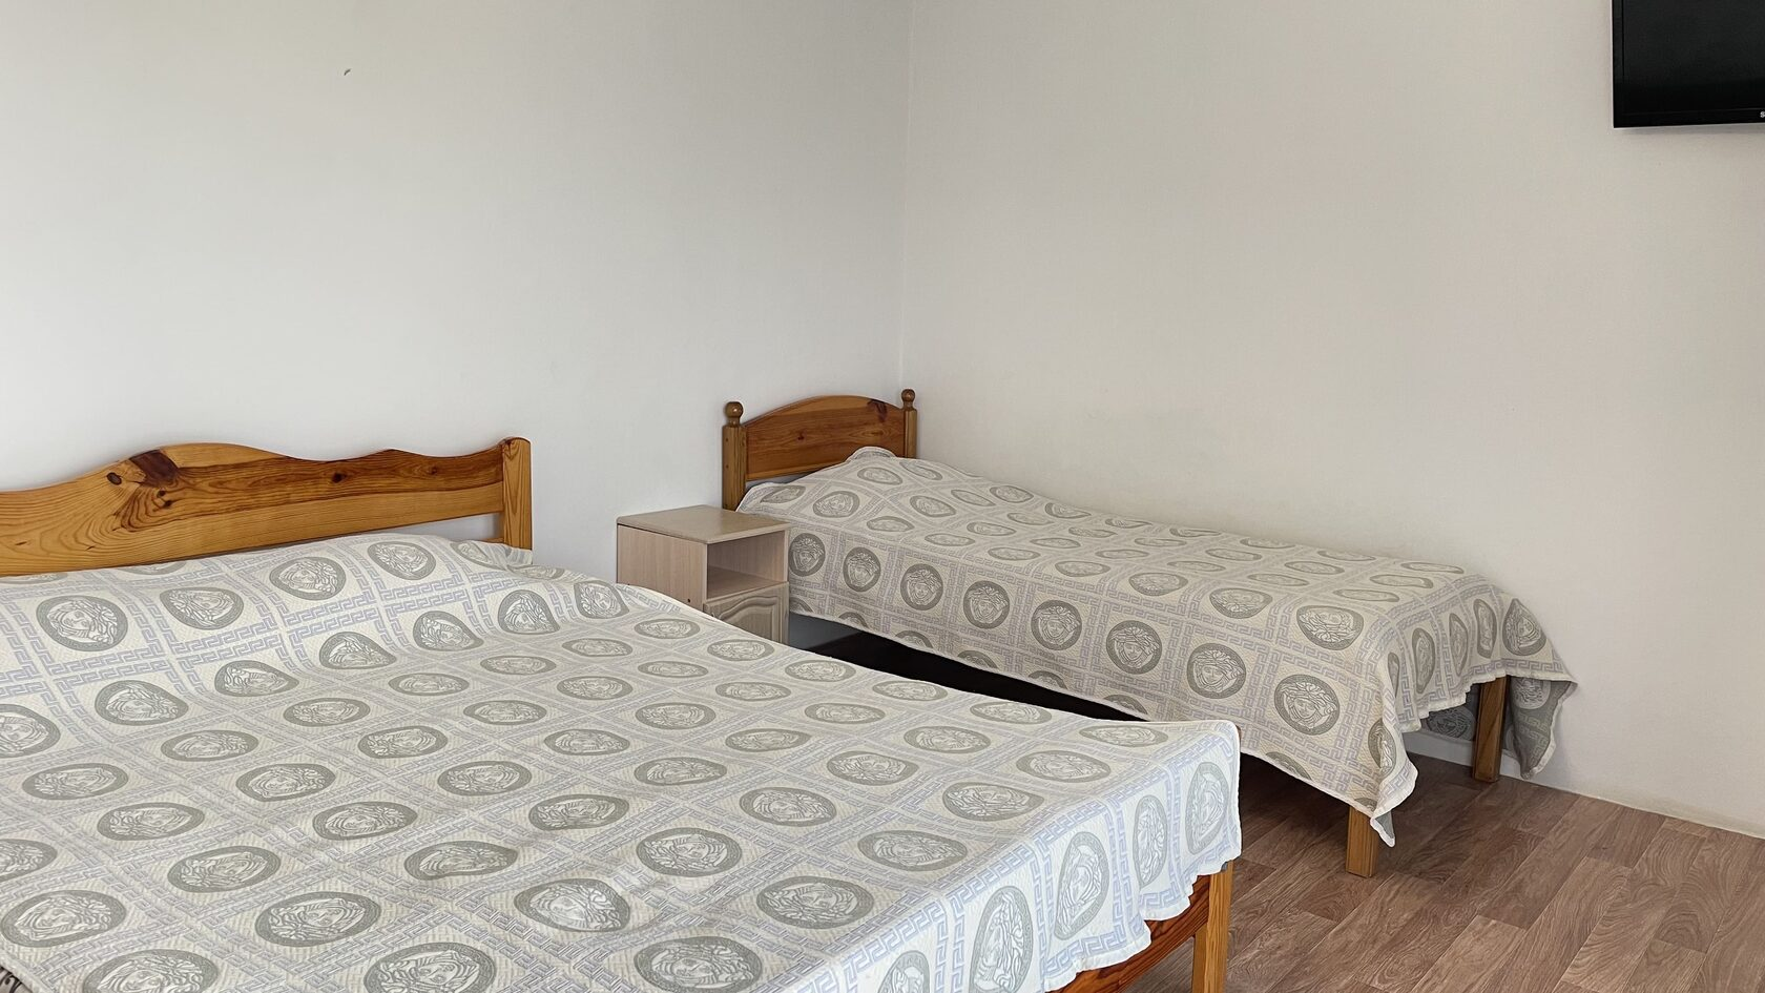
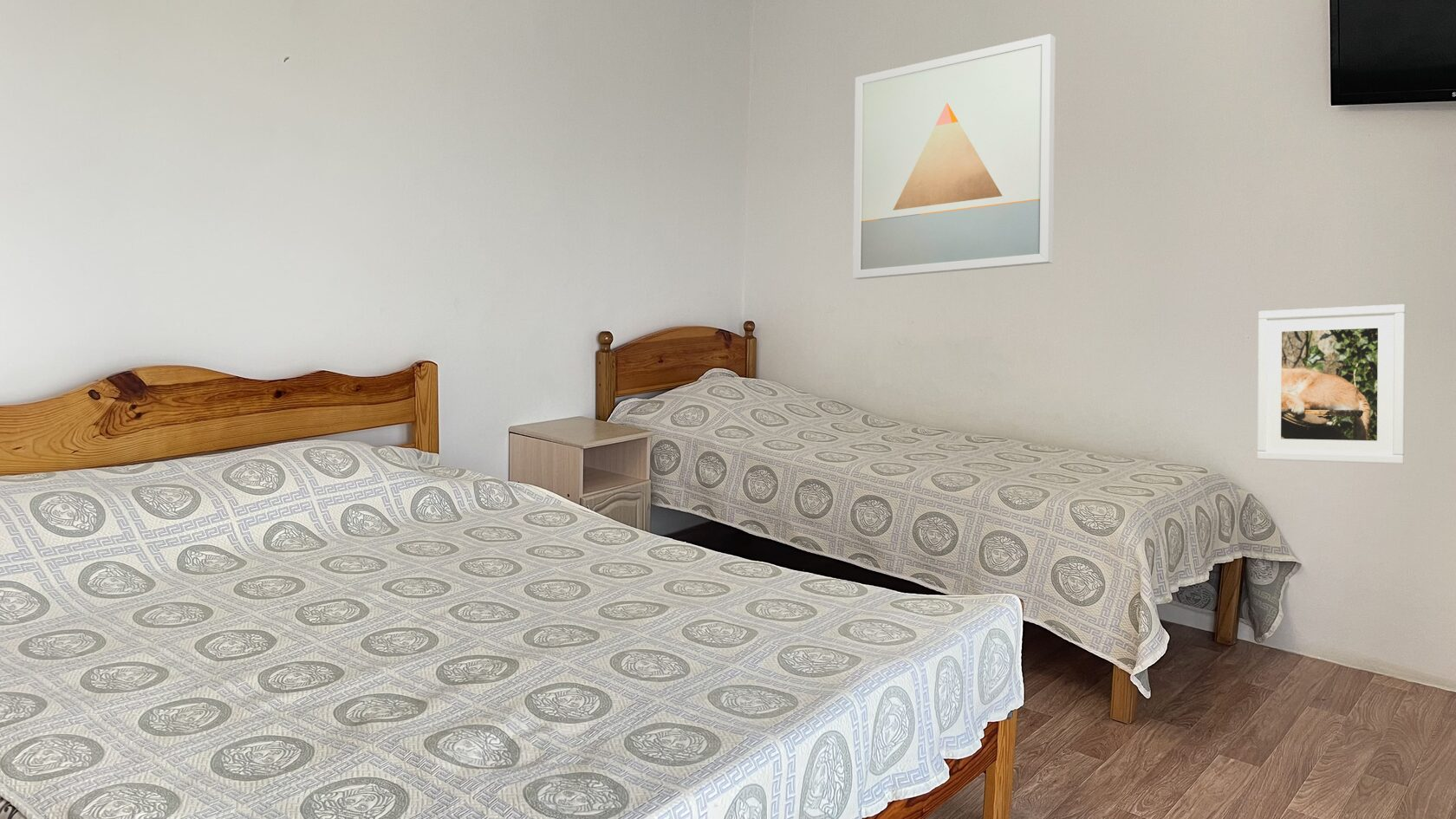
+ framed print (1329, 384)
+ wall art (948, 165)
